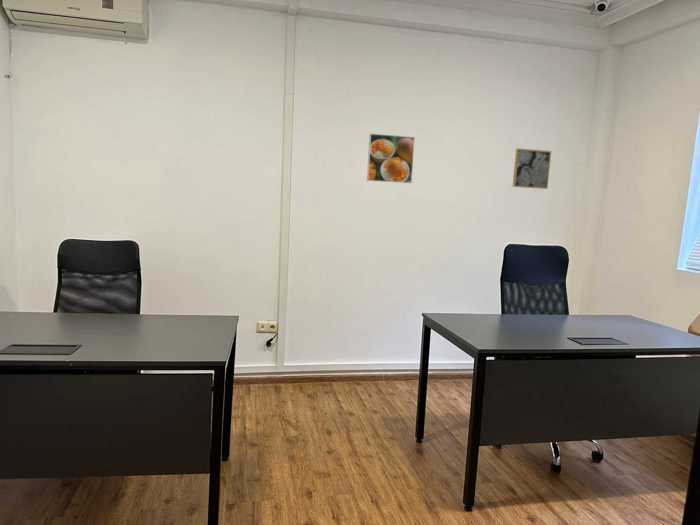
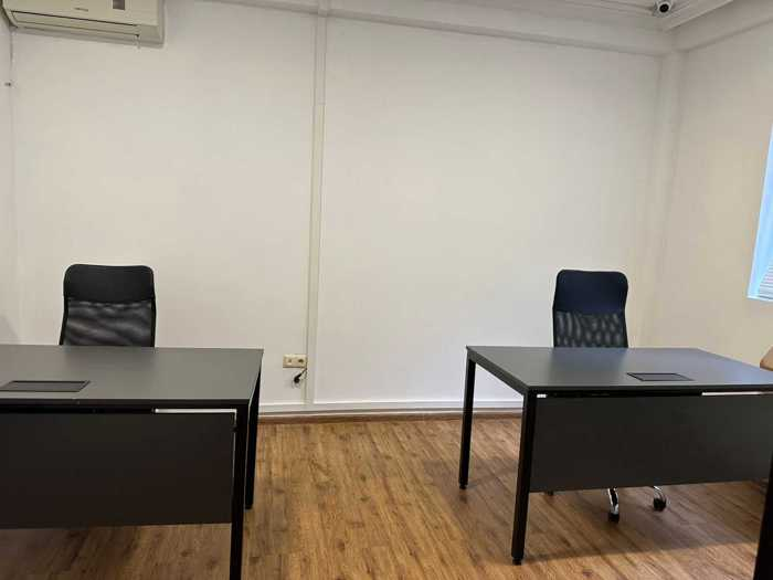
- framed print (390, 158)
- wall art (532, 169)
